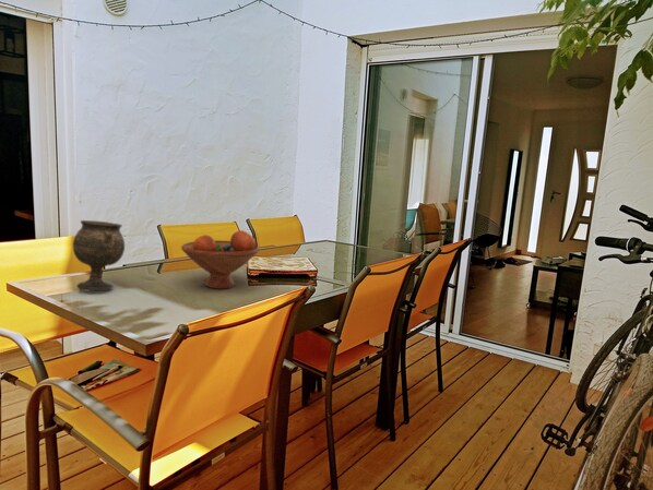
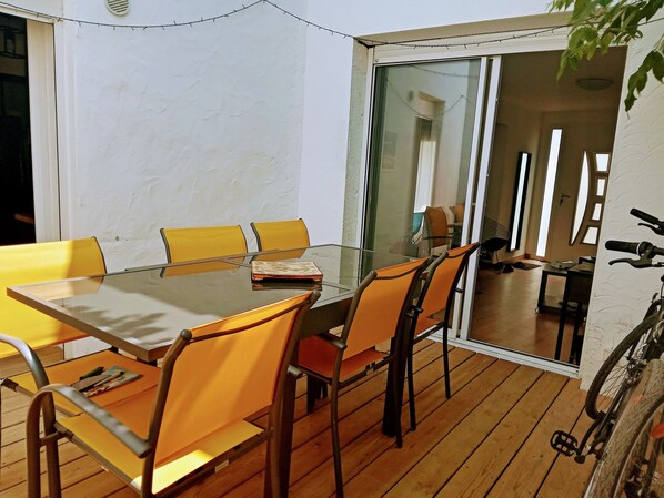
- goblet (99, 254)
- fruit bowl (221, 258)
